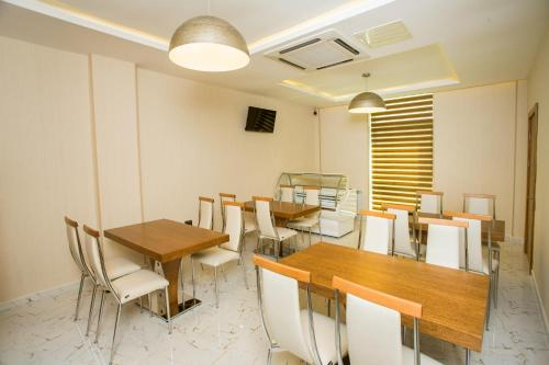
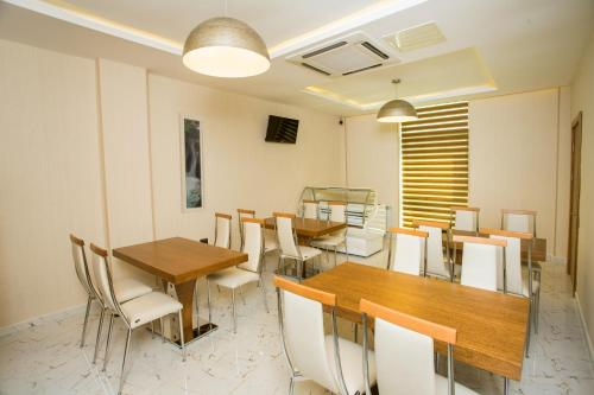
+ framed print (192, 164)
